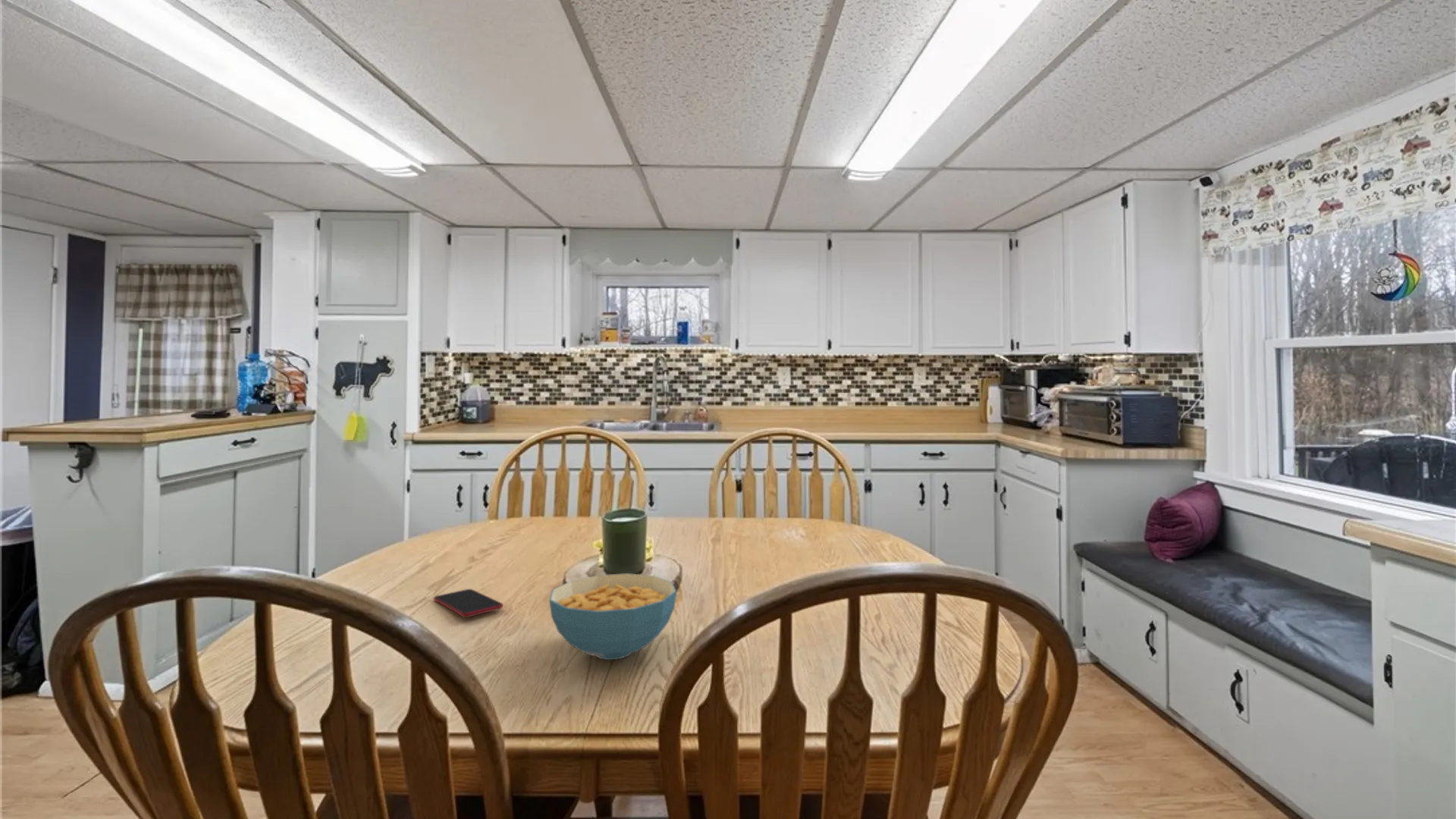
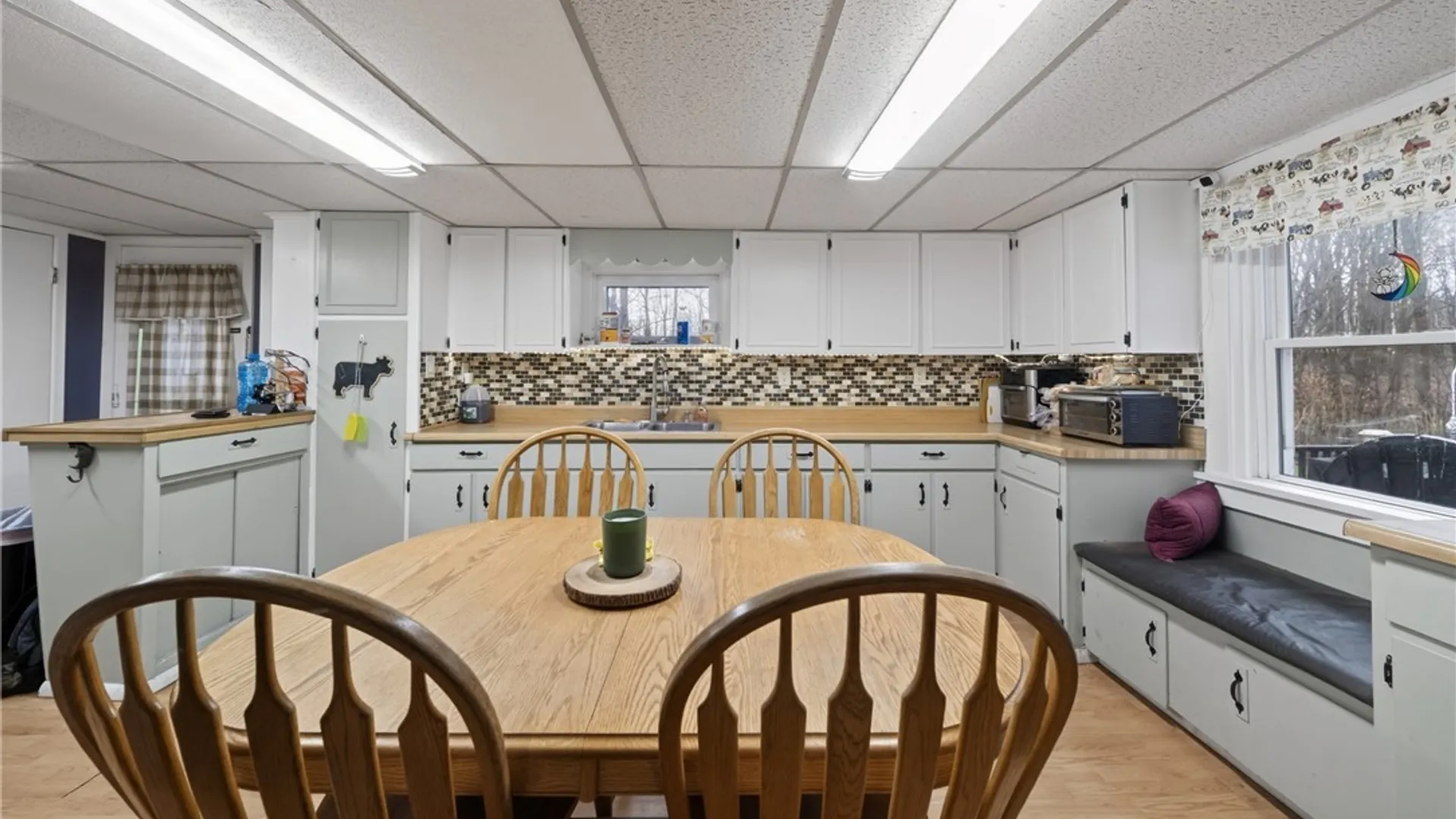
- cereal bowl (613, 621)
- smartphone (467, 602)
